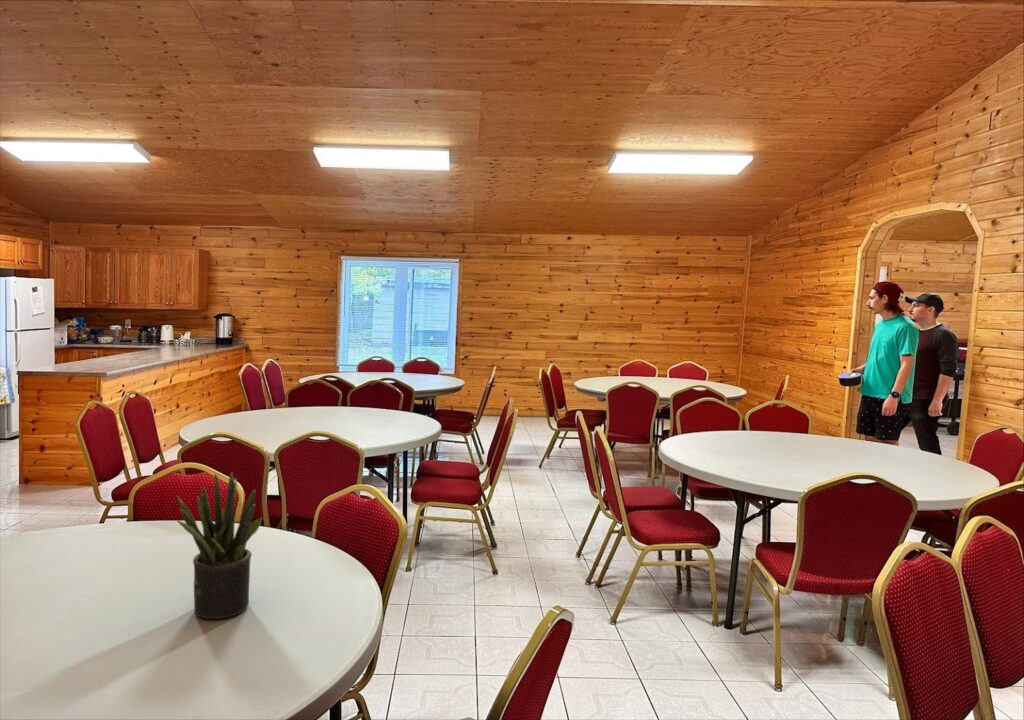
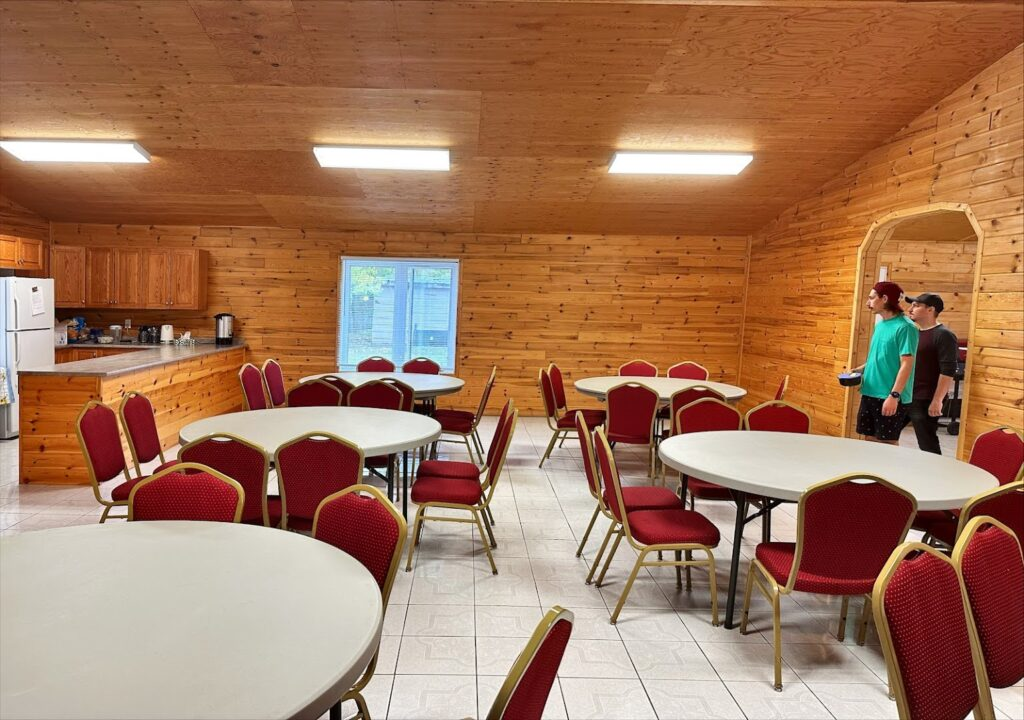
- potted plant (216, 544)
